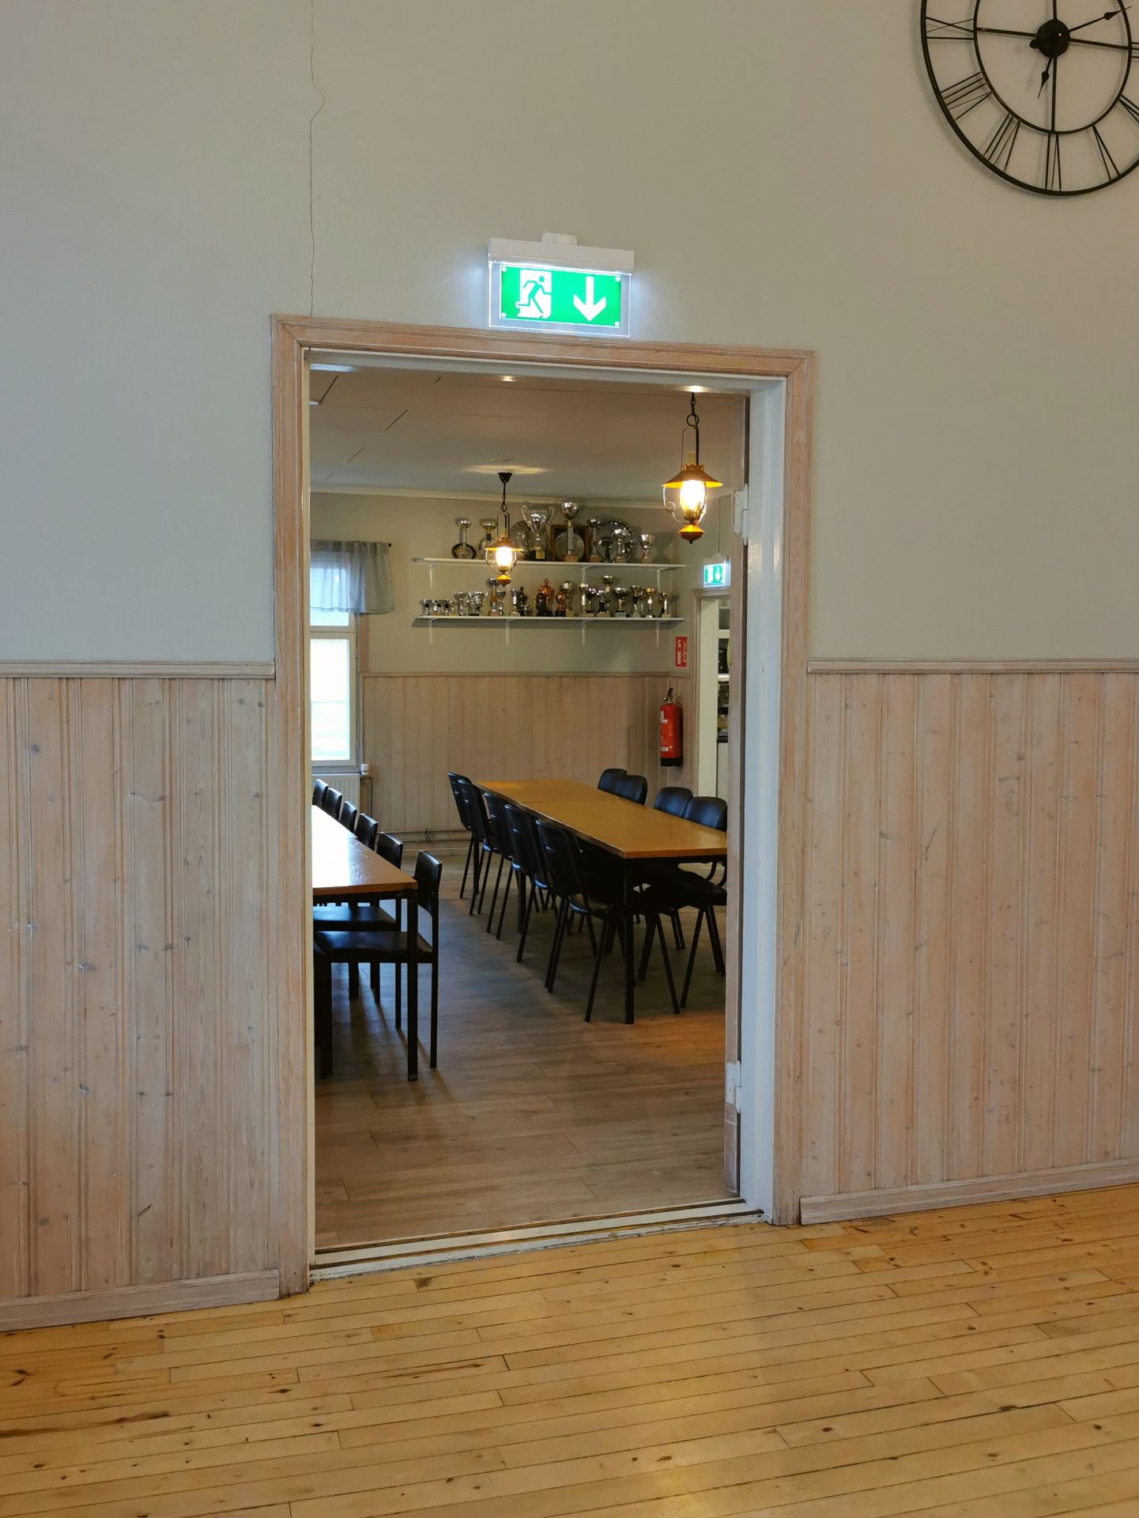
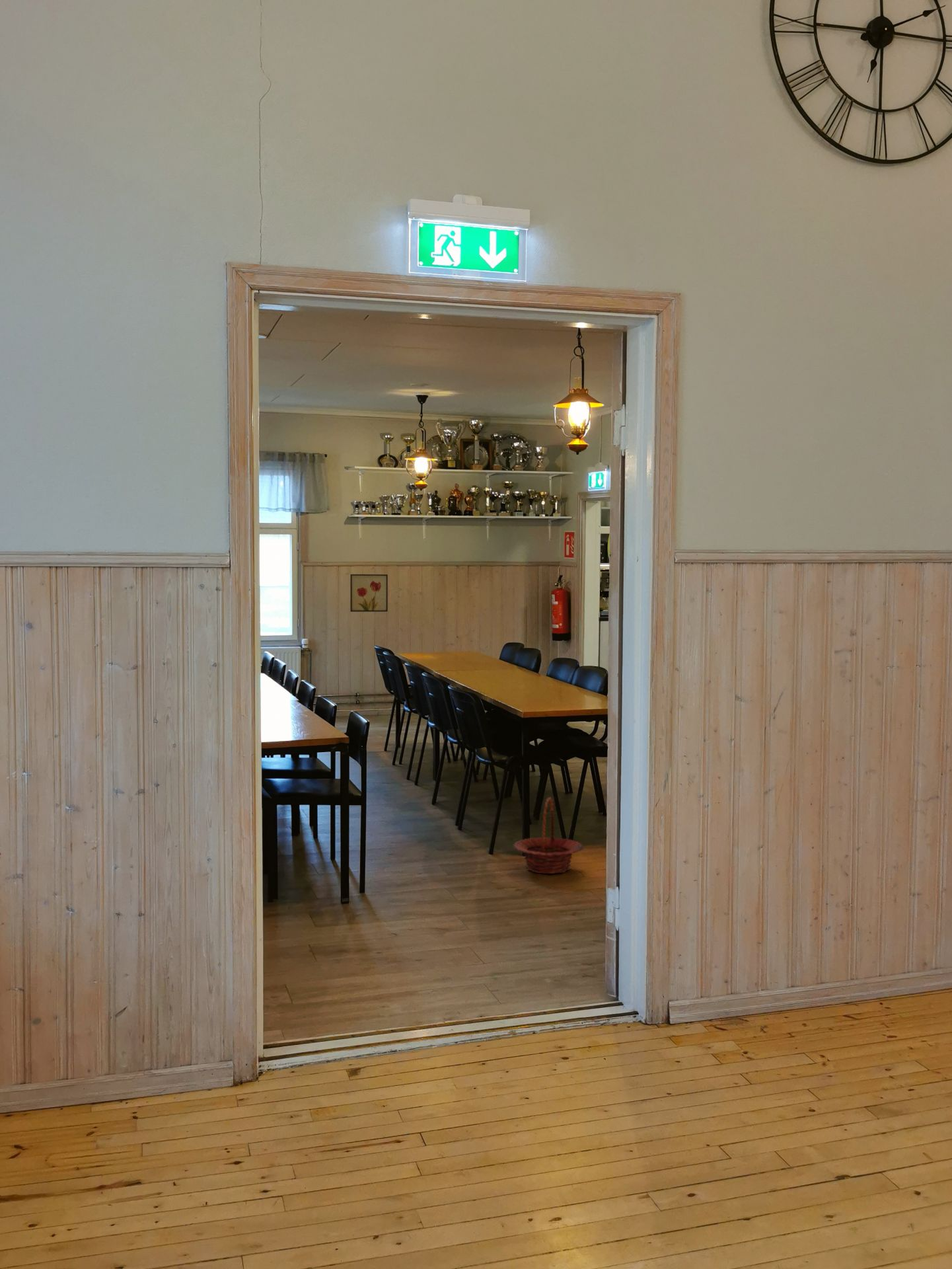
+ basket (551, 833)
+ wall art (369, 593)
